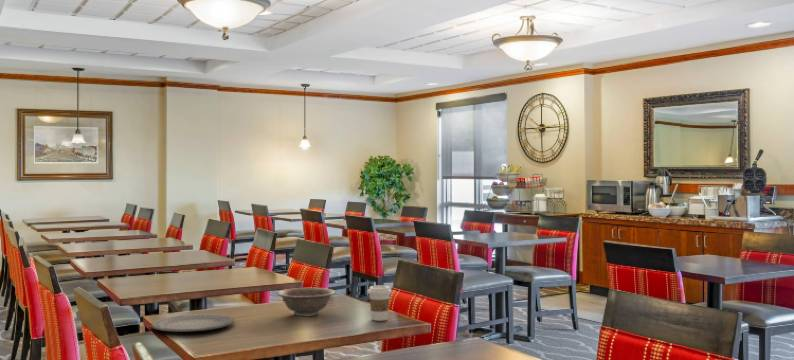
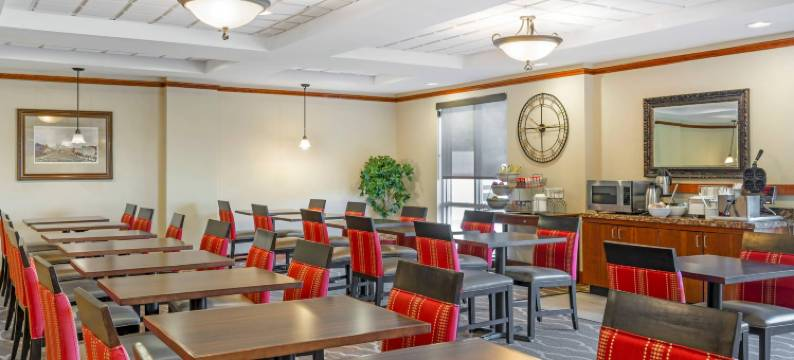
- coffee cup (379, 303)
- decorative bowl (306, 303)
- plate (193, 323)
